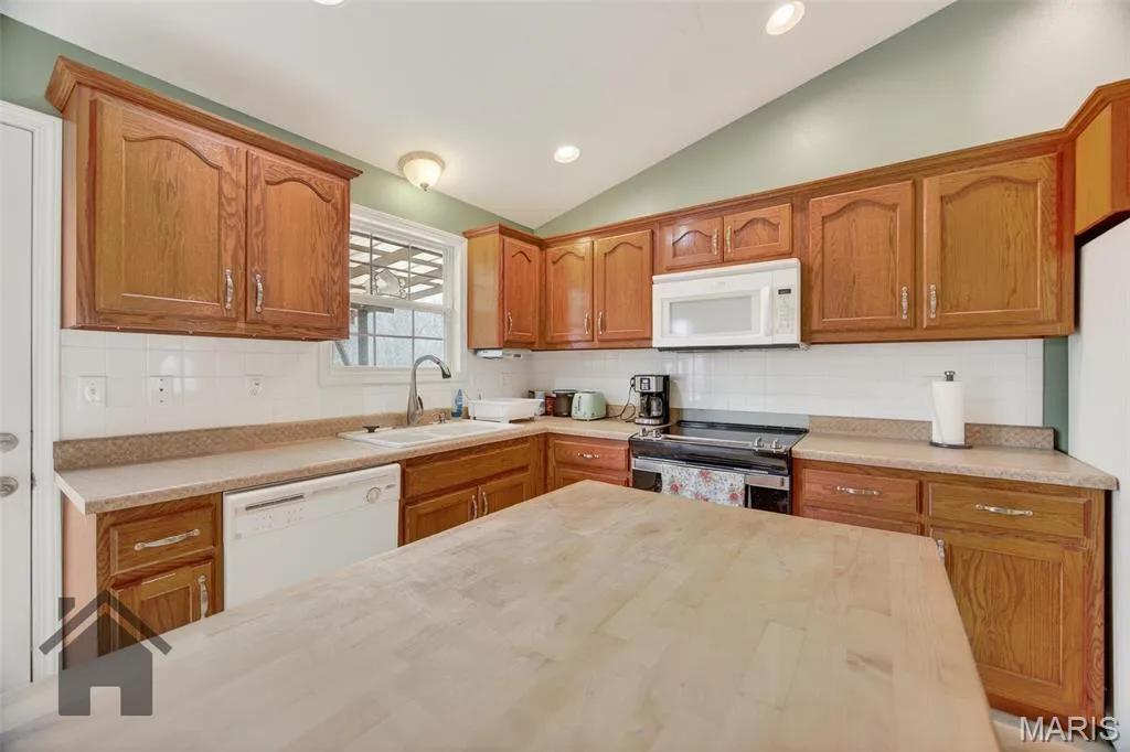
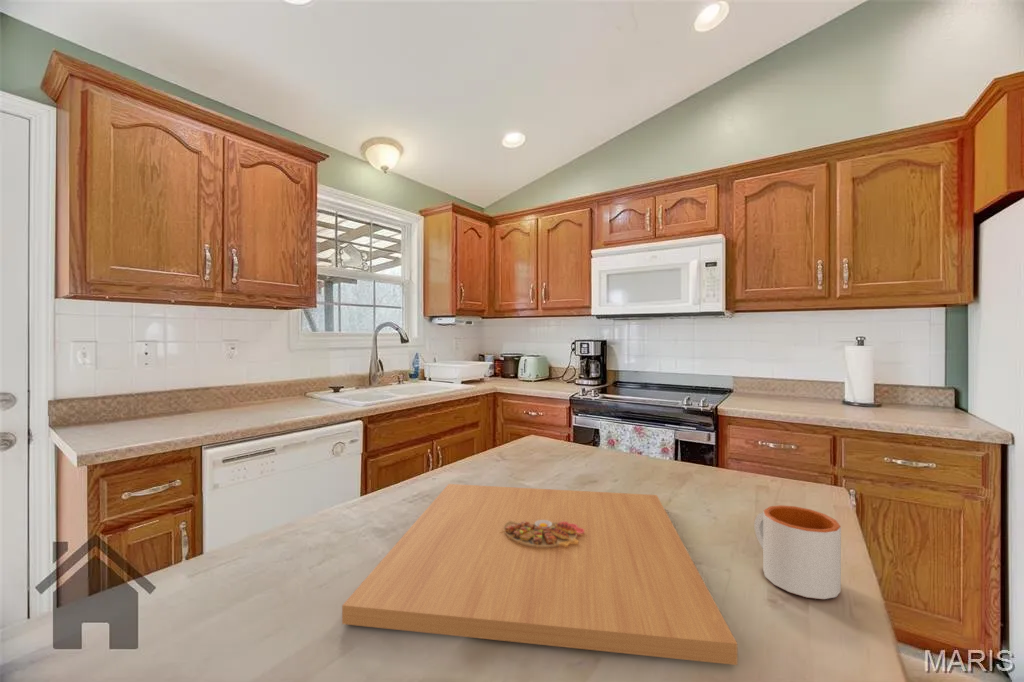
+ platter (541, 537)
+ mug (791, 544)
